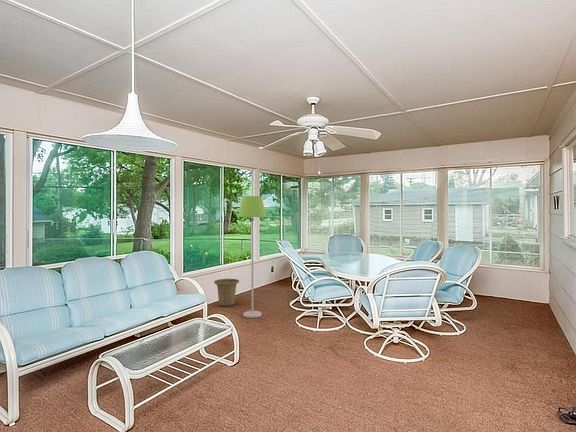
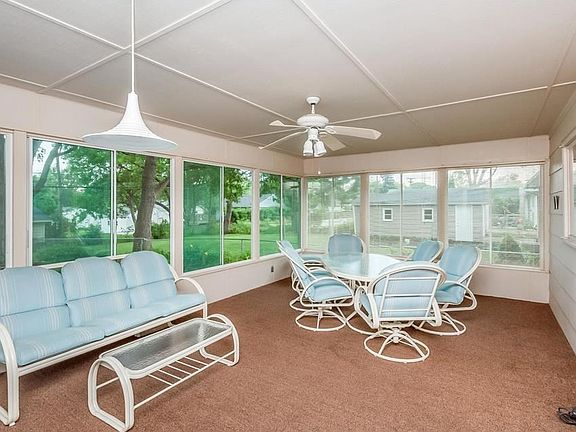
- basket (226, 292)
- floor lamp (252, 255)
